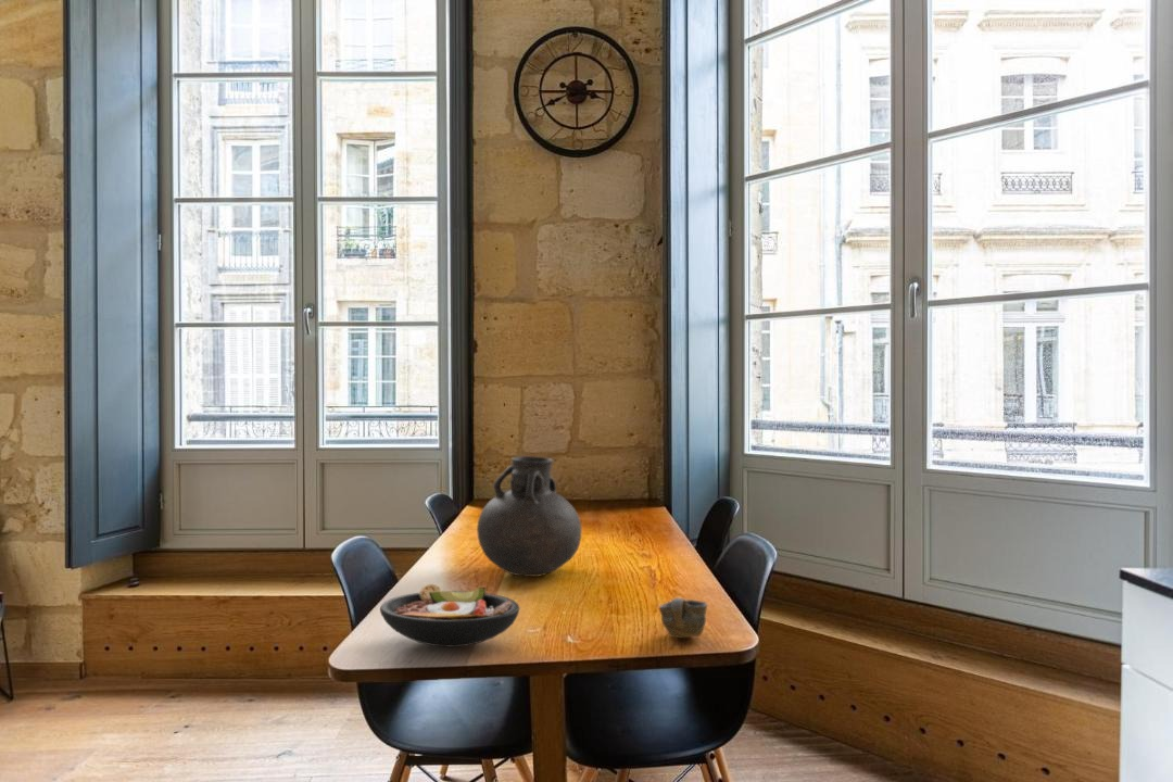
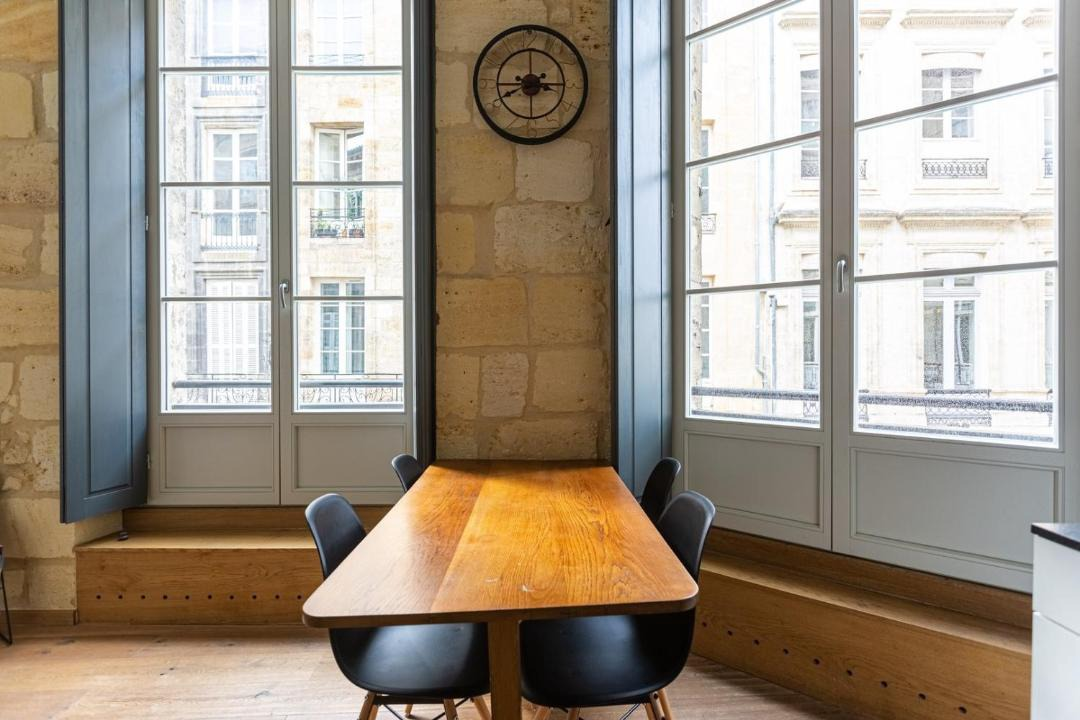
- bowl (450, 618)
- cup (680, 614)
- vase (529, 515)
